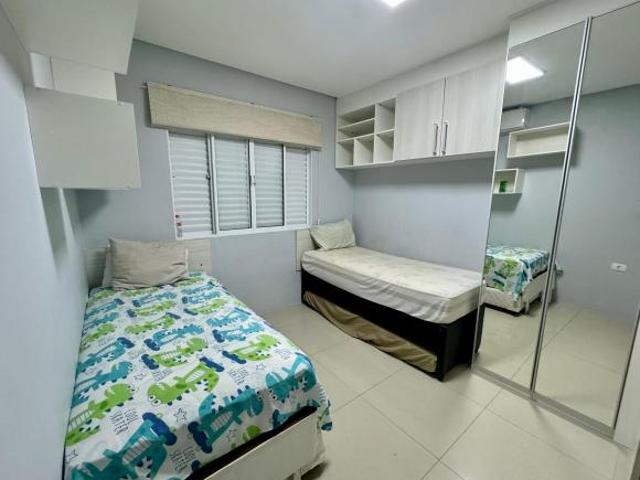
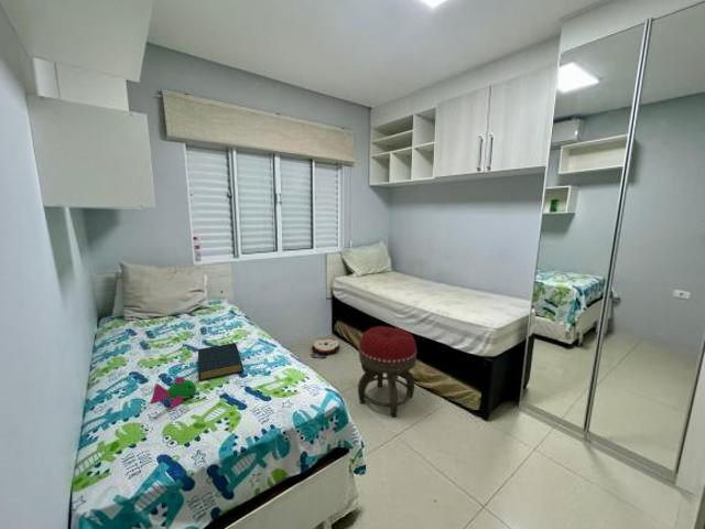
+ plush toy (324, 346)
+ hardback book (219, 359)
+ footstool (387, 366)
+ toy dinosaur (173, 389)
